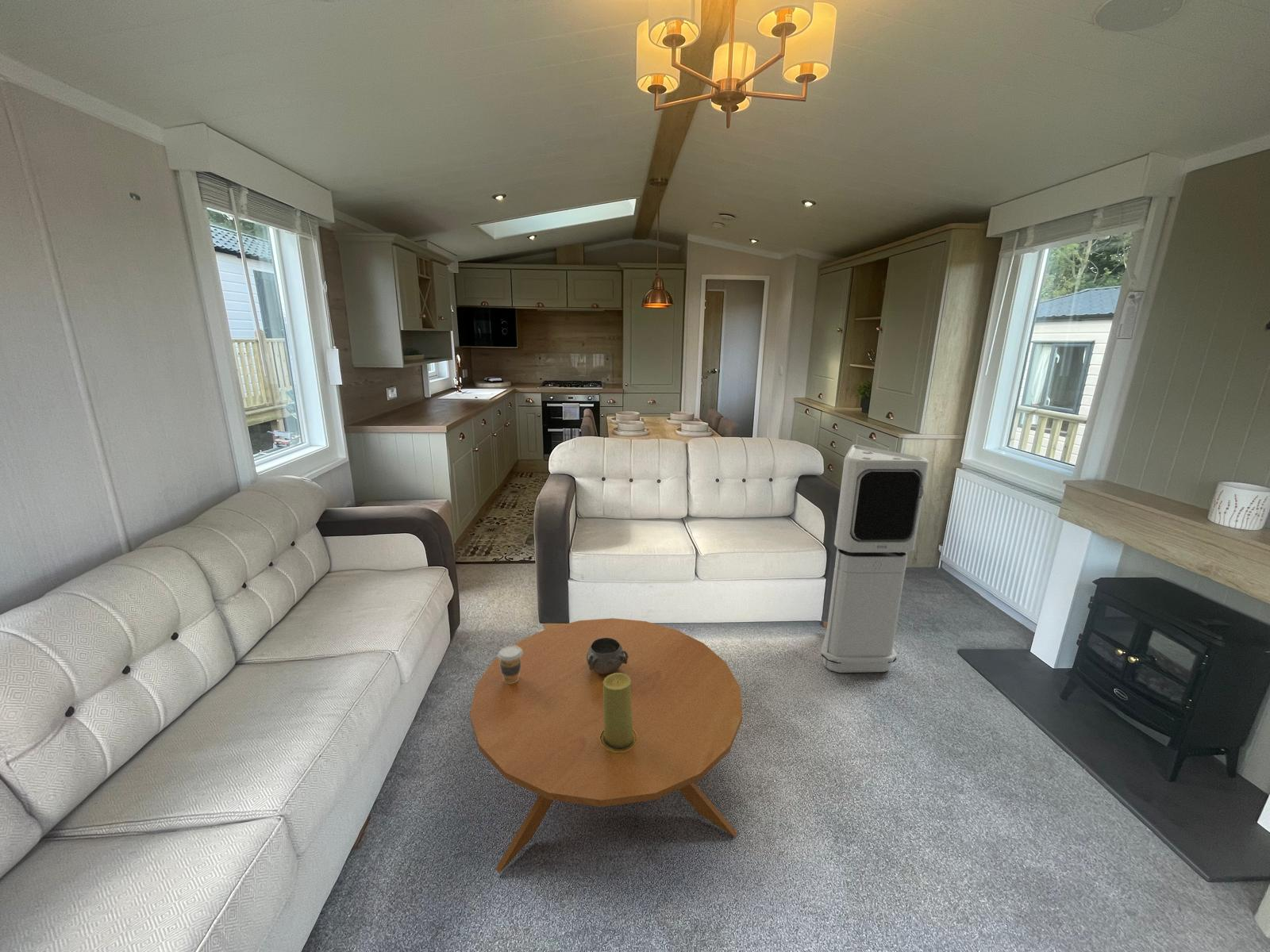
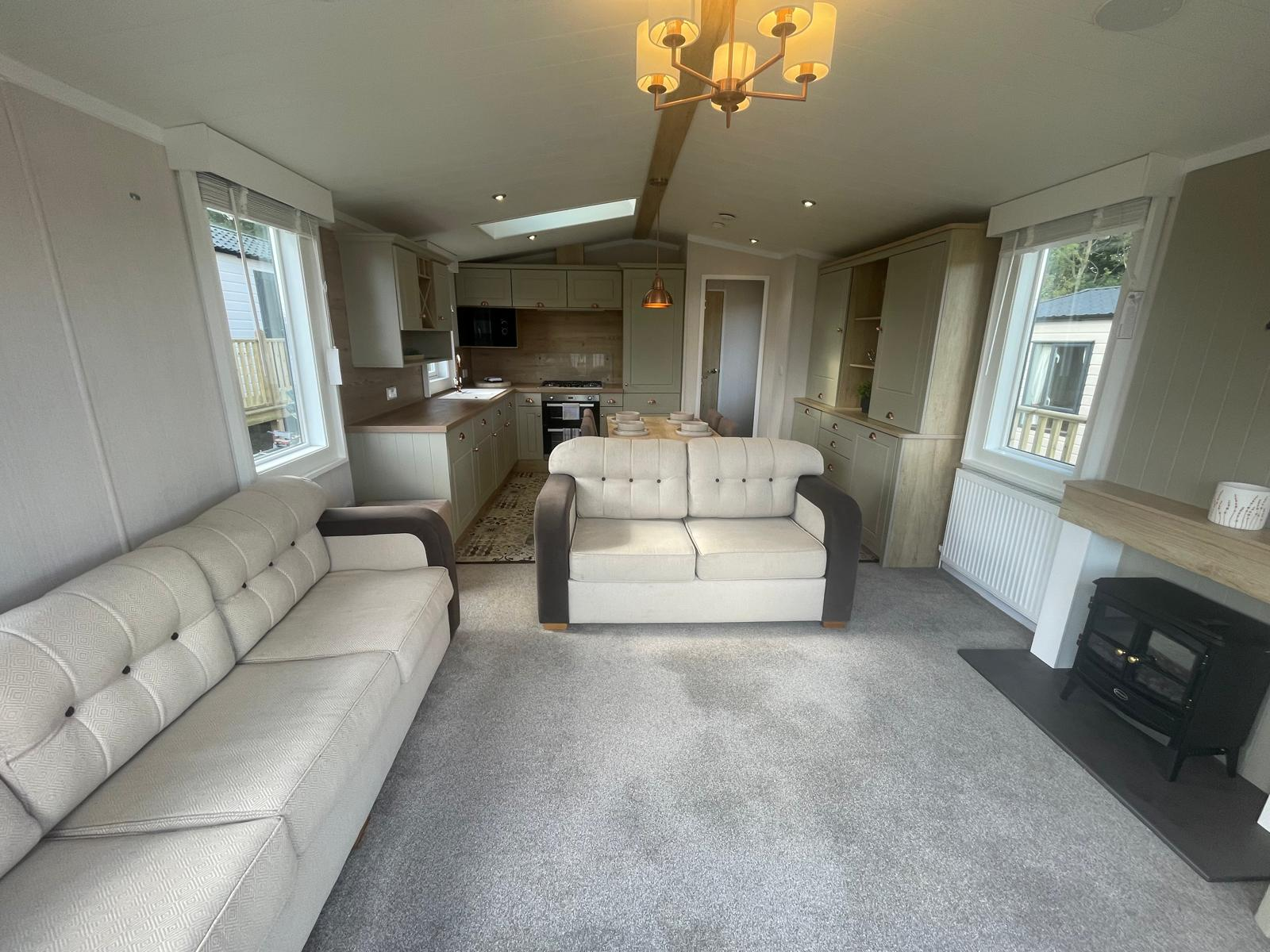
- decorative bowl (605, 658)
- coffee cup (510, 664)
- air purifier (858, 557)
- candle (618, 708)
- coffee table (603, 723)
